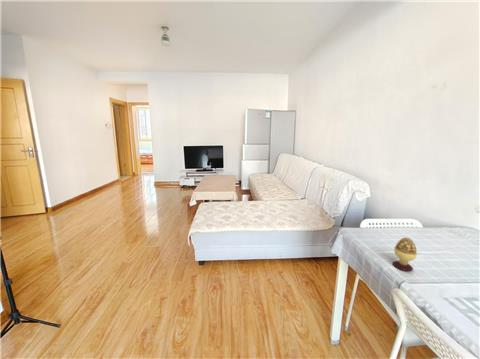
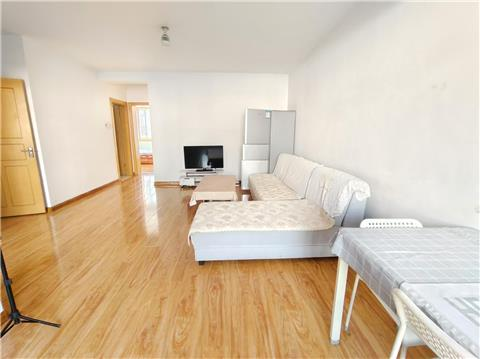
- decorative egg (405, 252)
